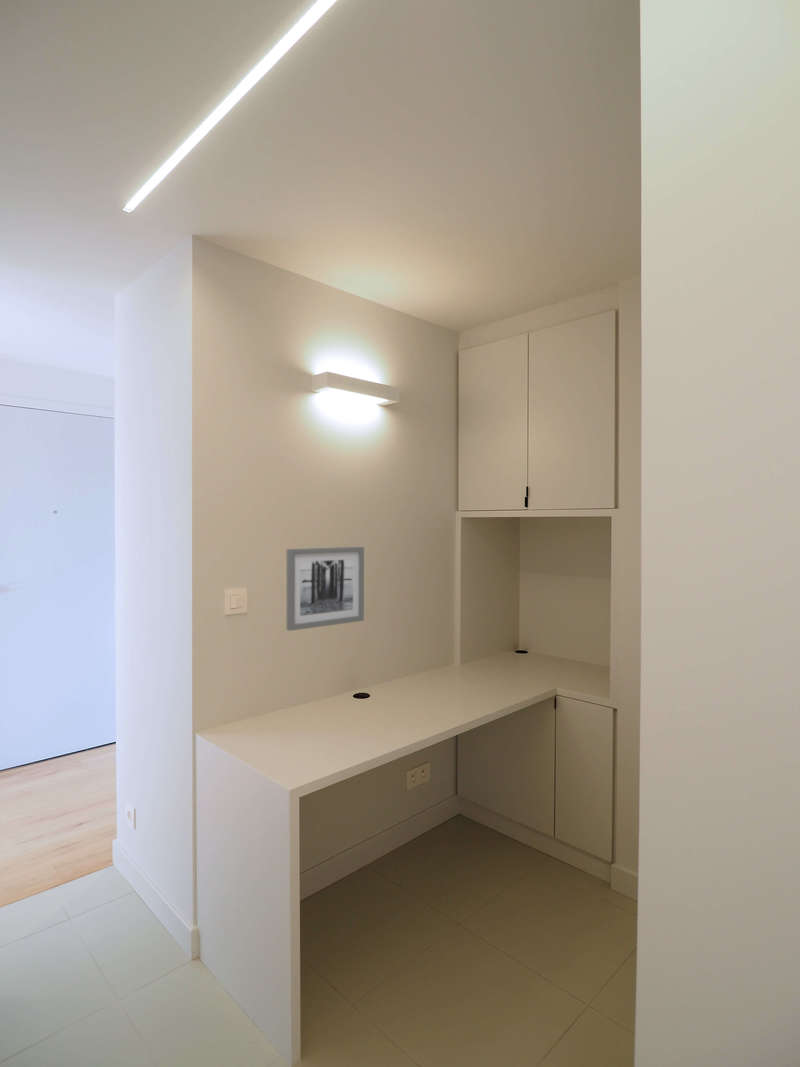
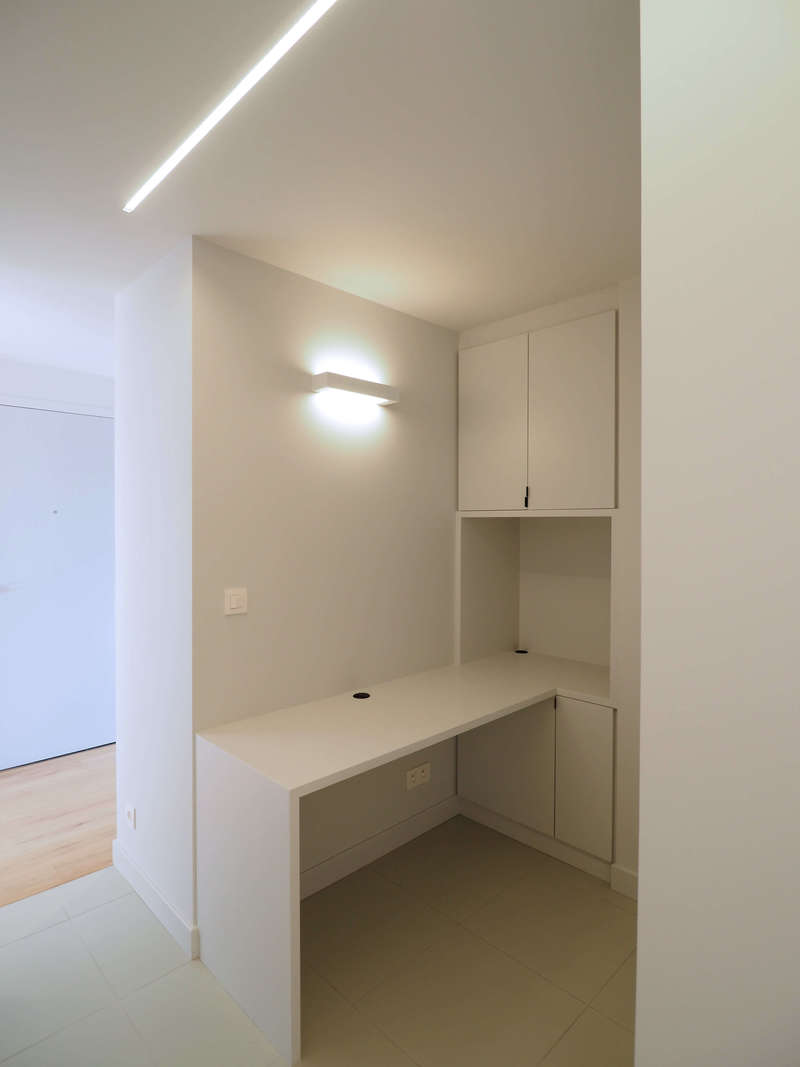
- wall art (327, 586)
